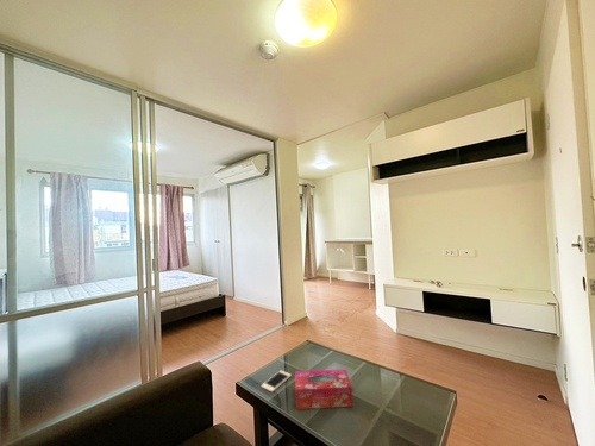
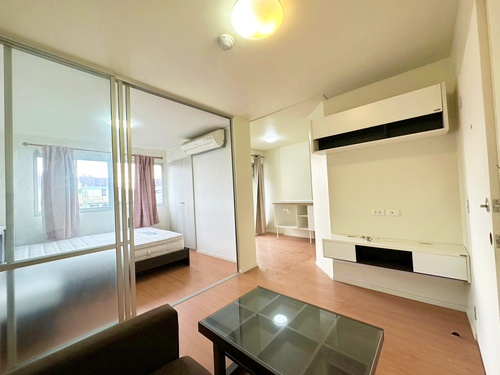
- cell phone (276, 381)
- tissue box (322, 388)
